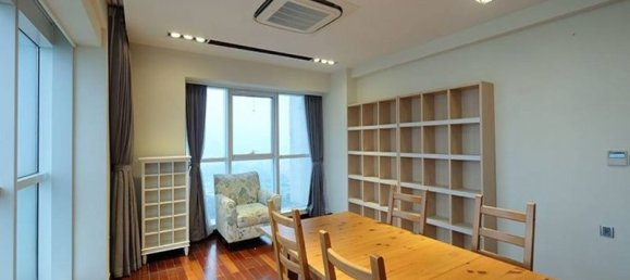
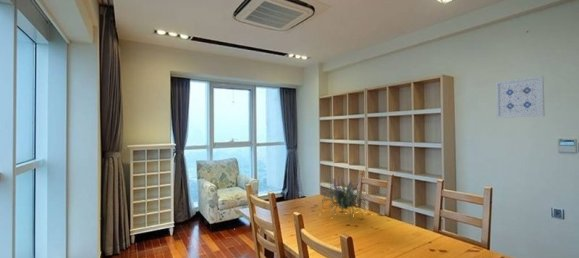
+ wall art (518, 98)
+ plant (346, 195)
